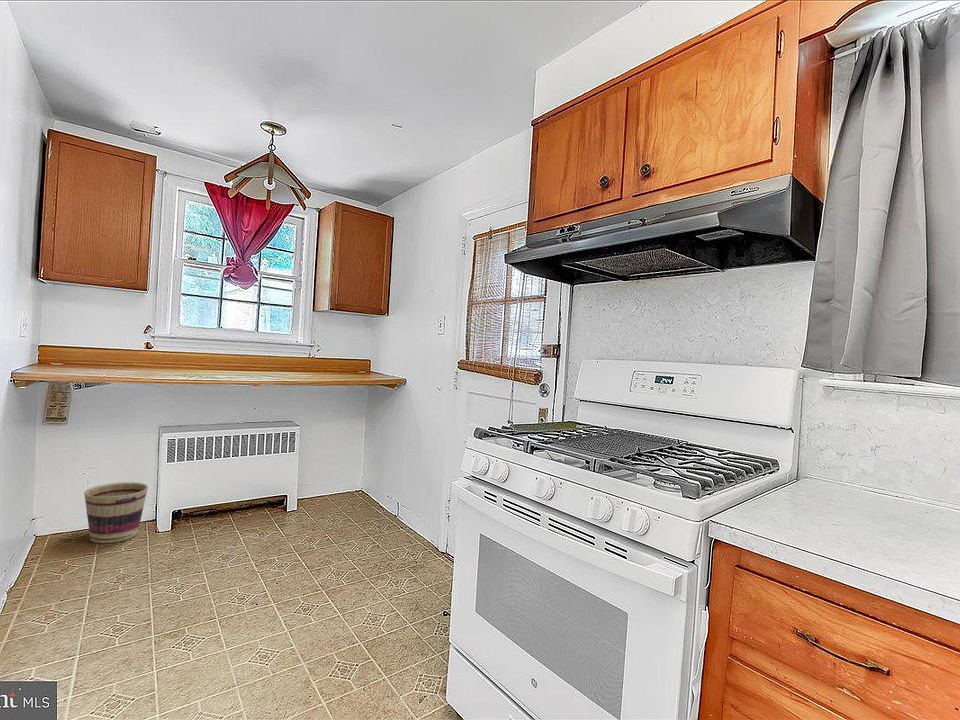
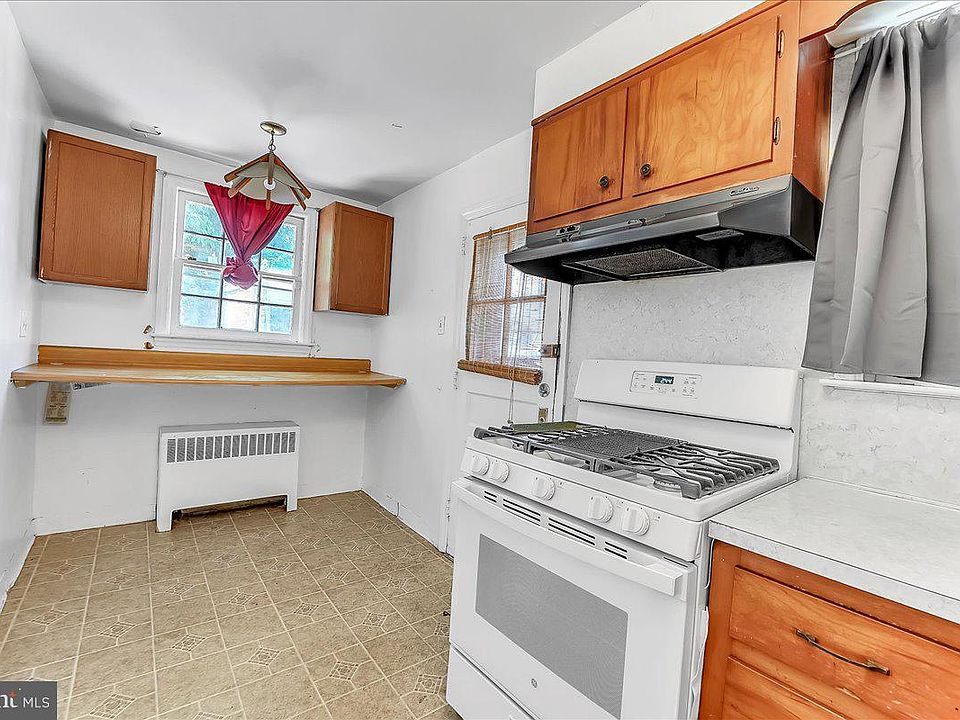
- basket (115, 512)
